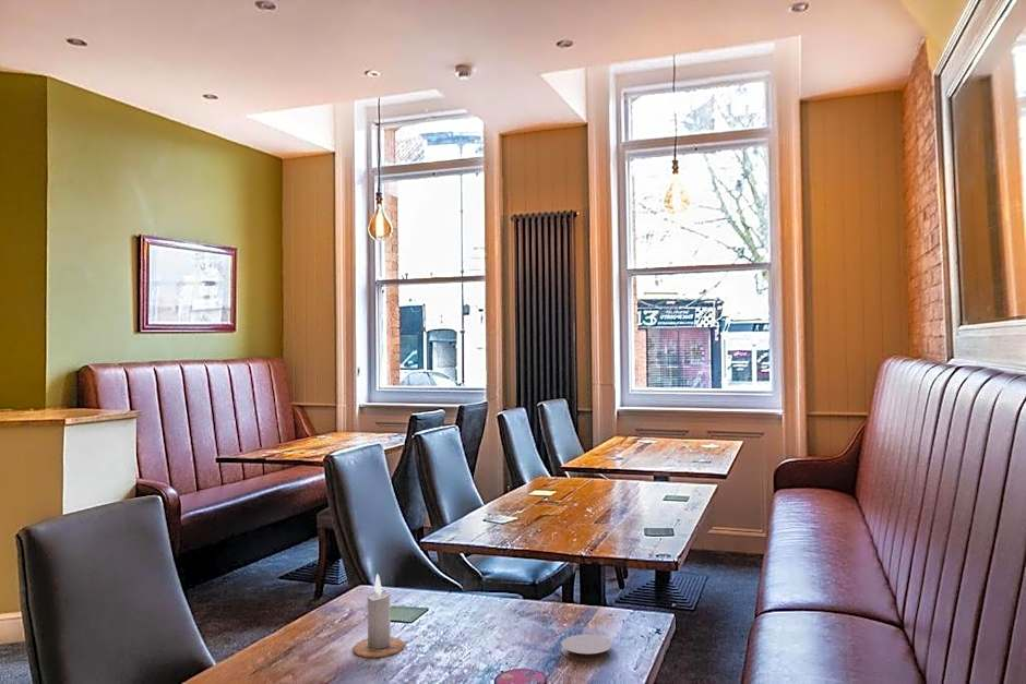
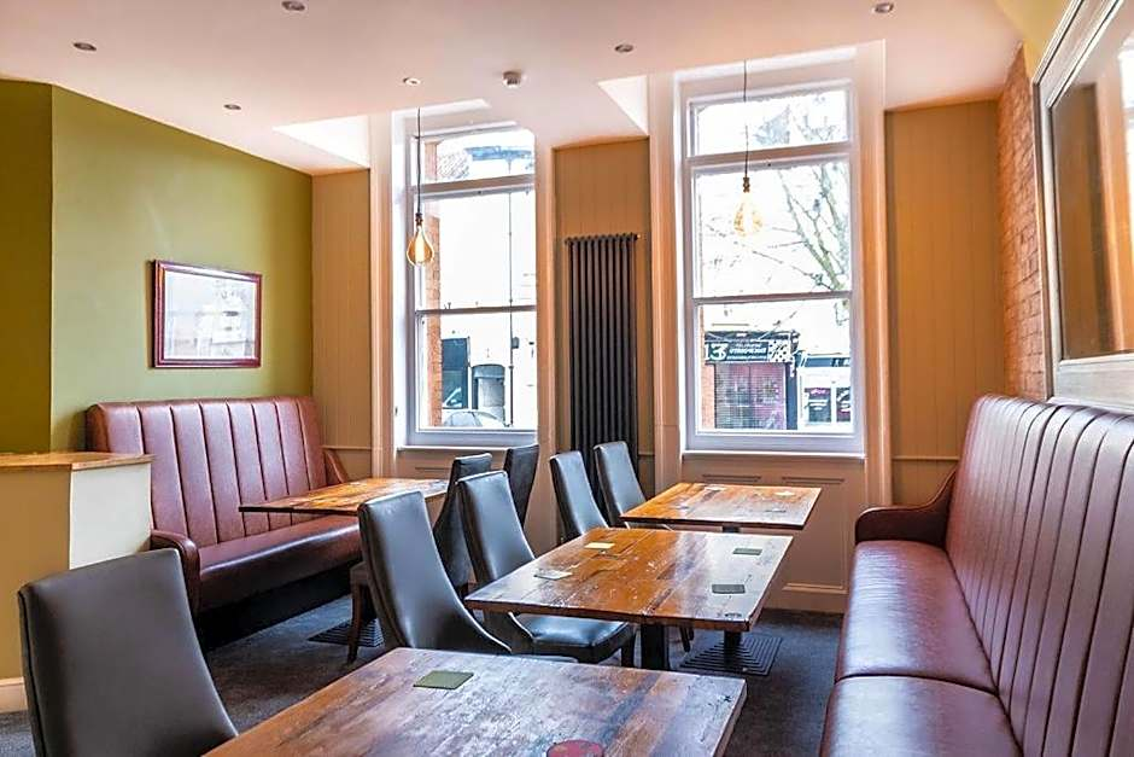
- coaster (586, 647)
- candle (379, 610)
